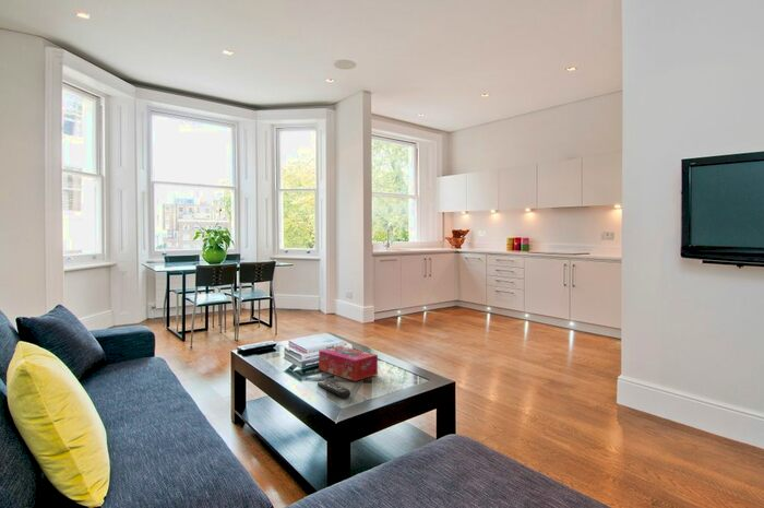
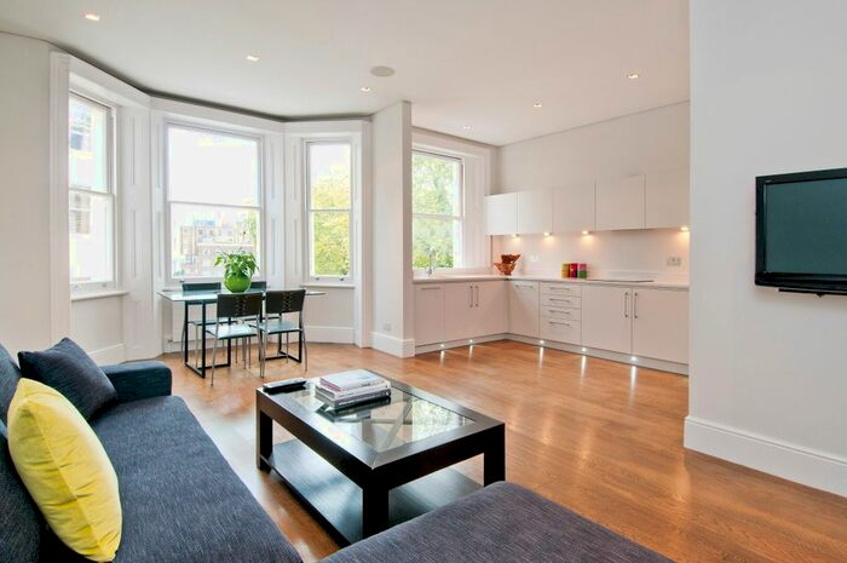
- remote control (333, 388)
- tissue box (347, 362)
